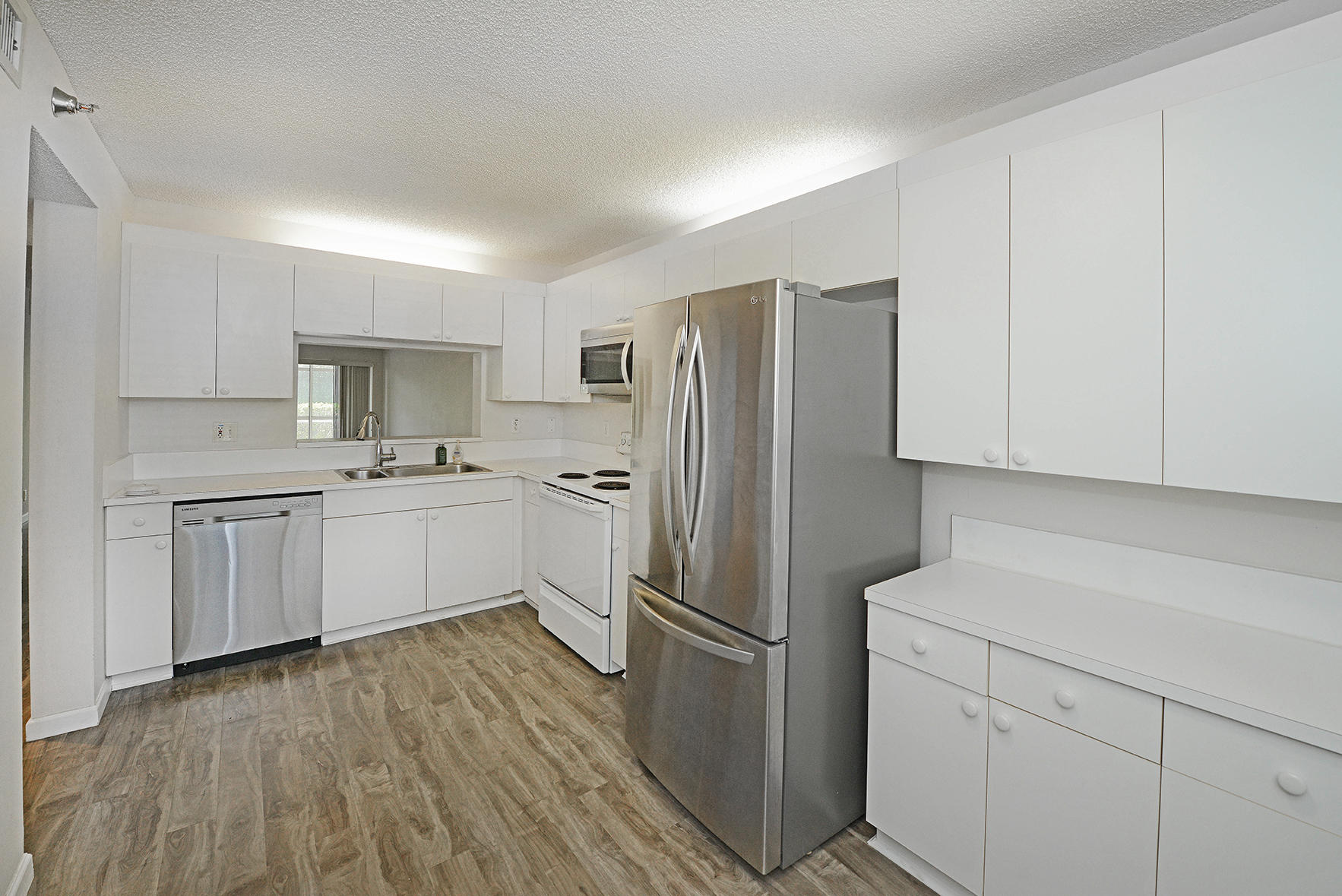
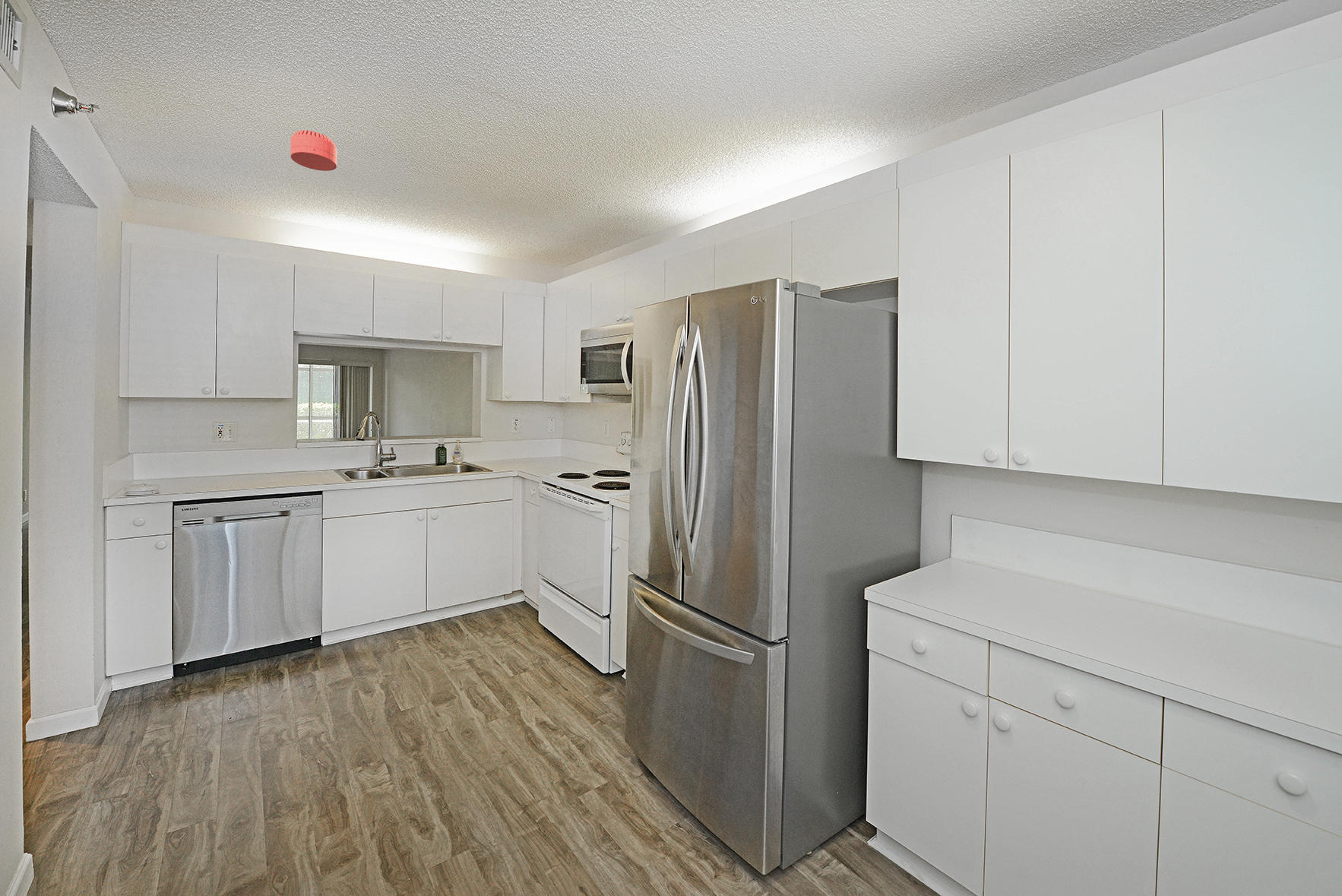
+ smoke detector (314, 150)
